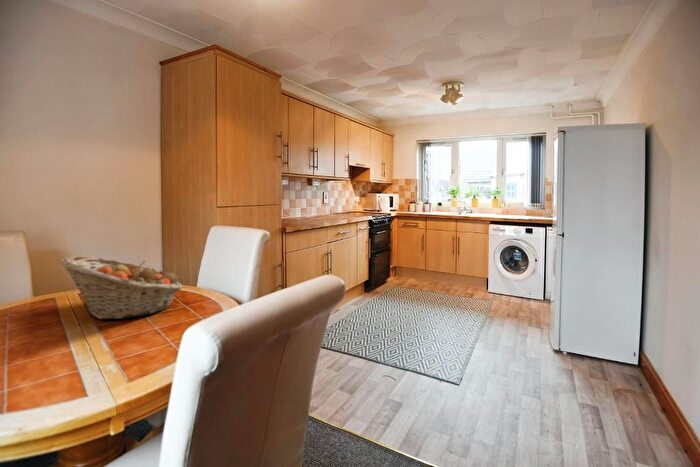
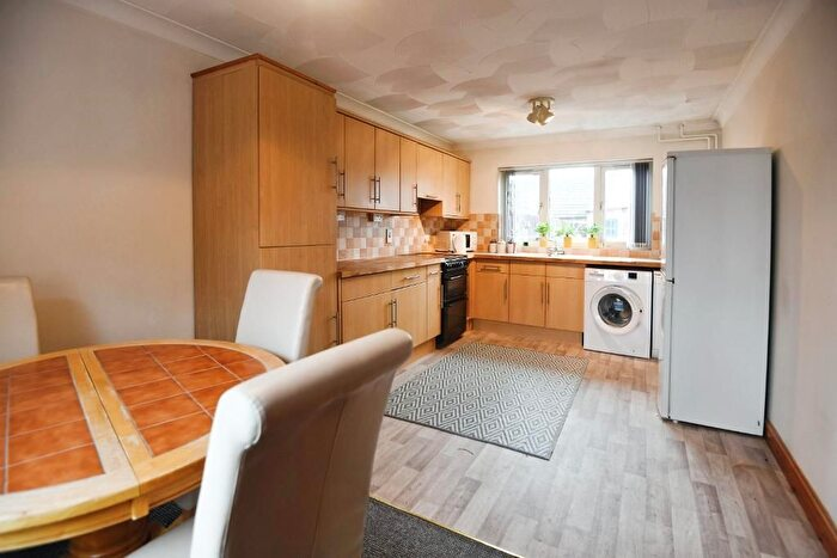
- fruit basket (125, 281)
